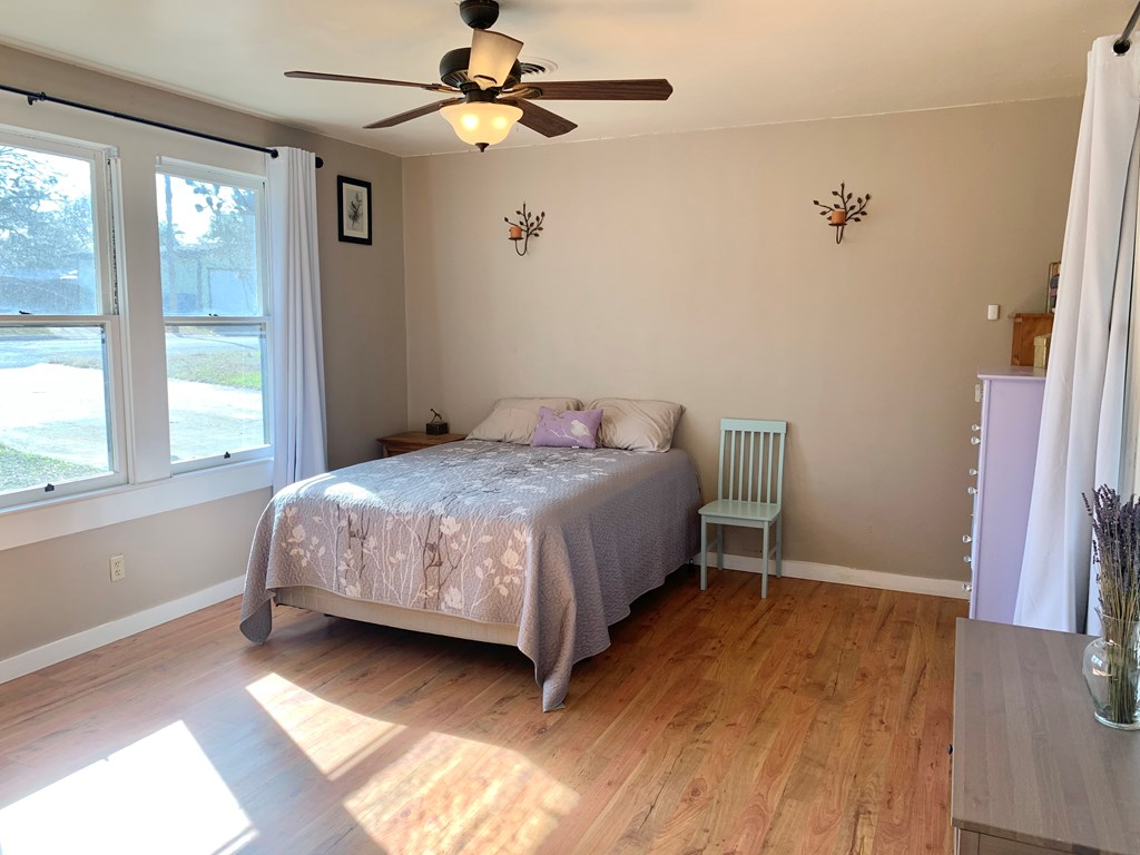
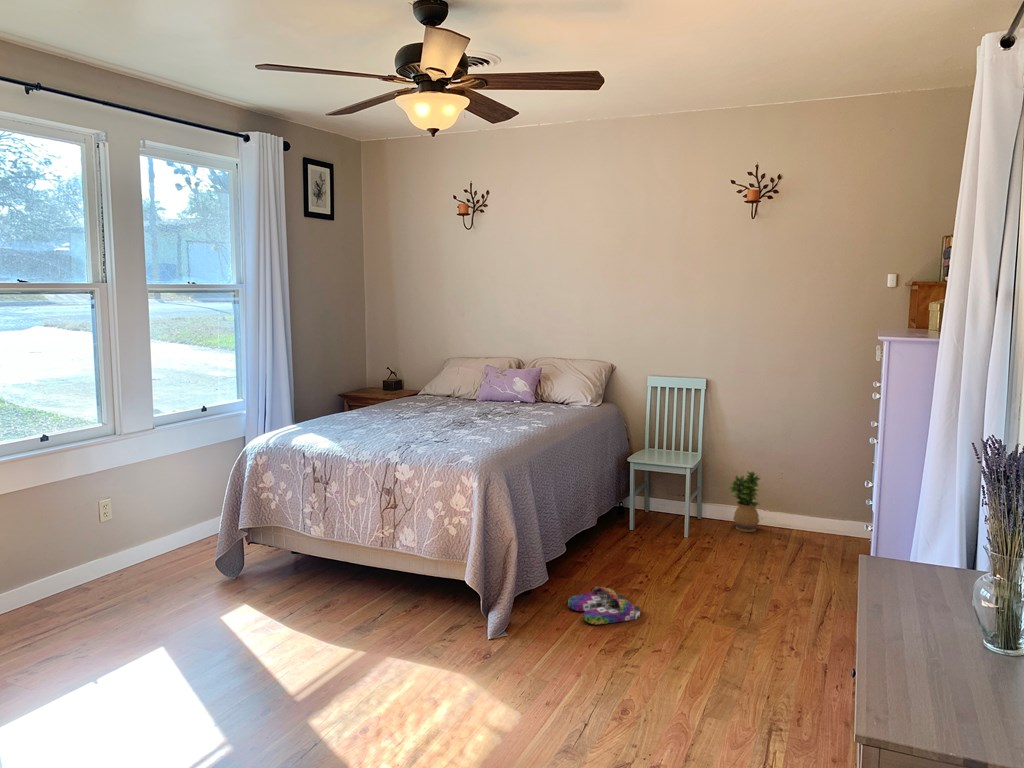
+ slippers (604, 602)
+ potted plant (744, 499)
